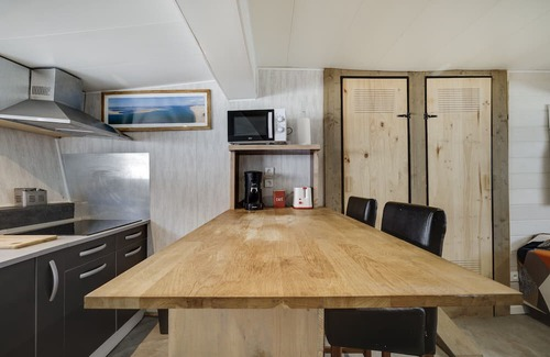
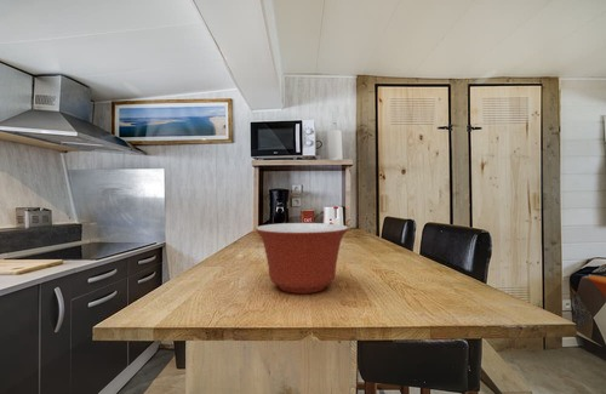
+ mixing bowl (302, 256)
